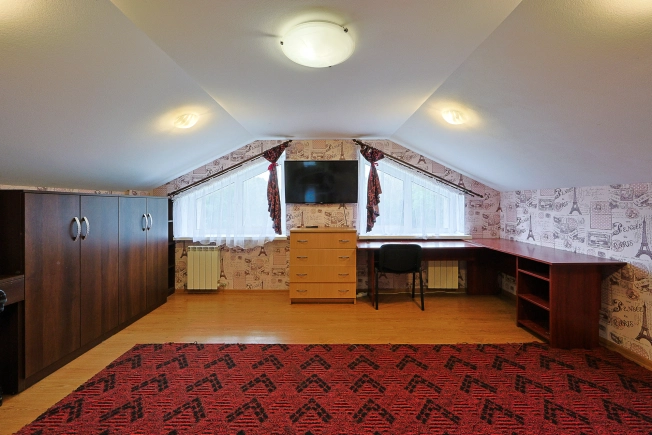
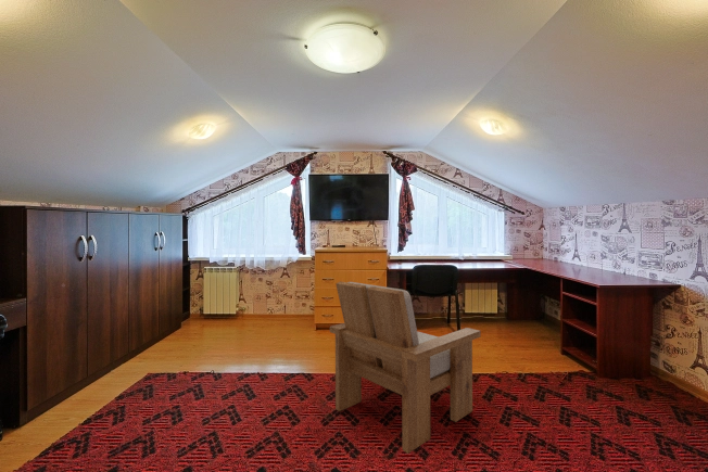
+ armchair (402, 345)
